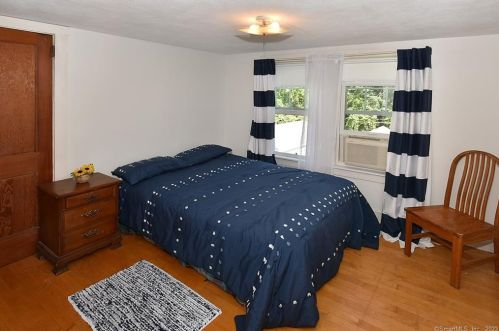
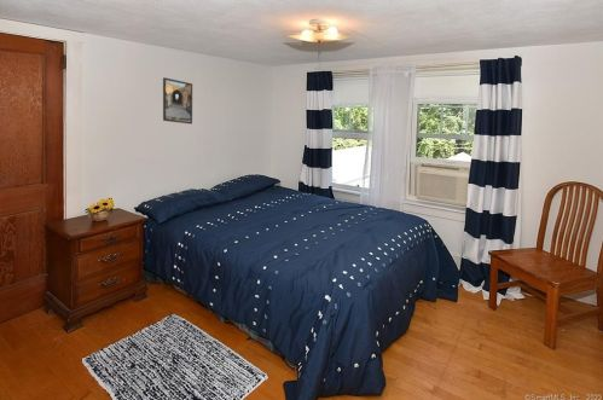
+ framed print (178, 102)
